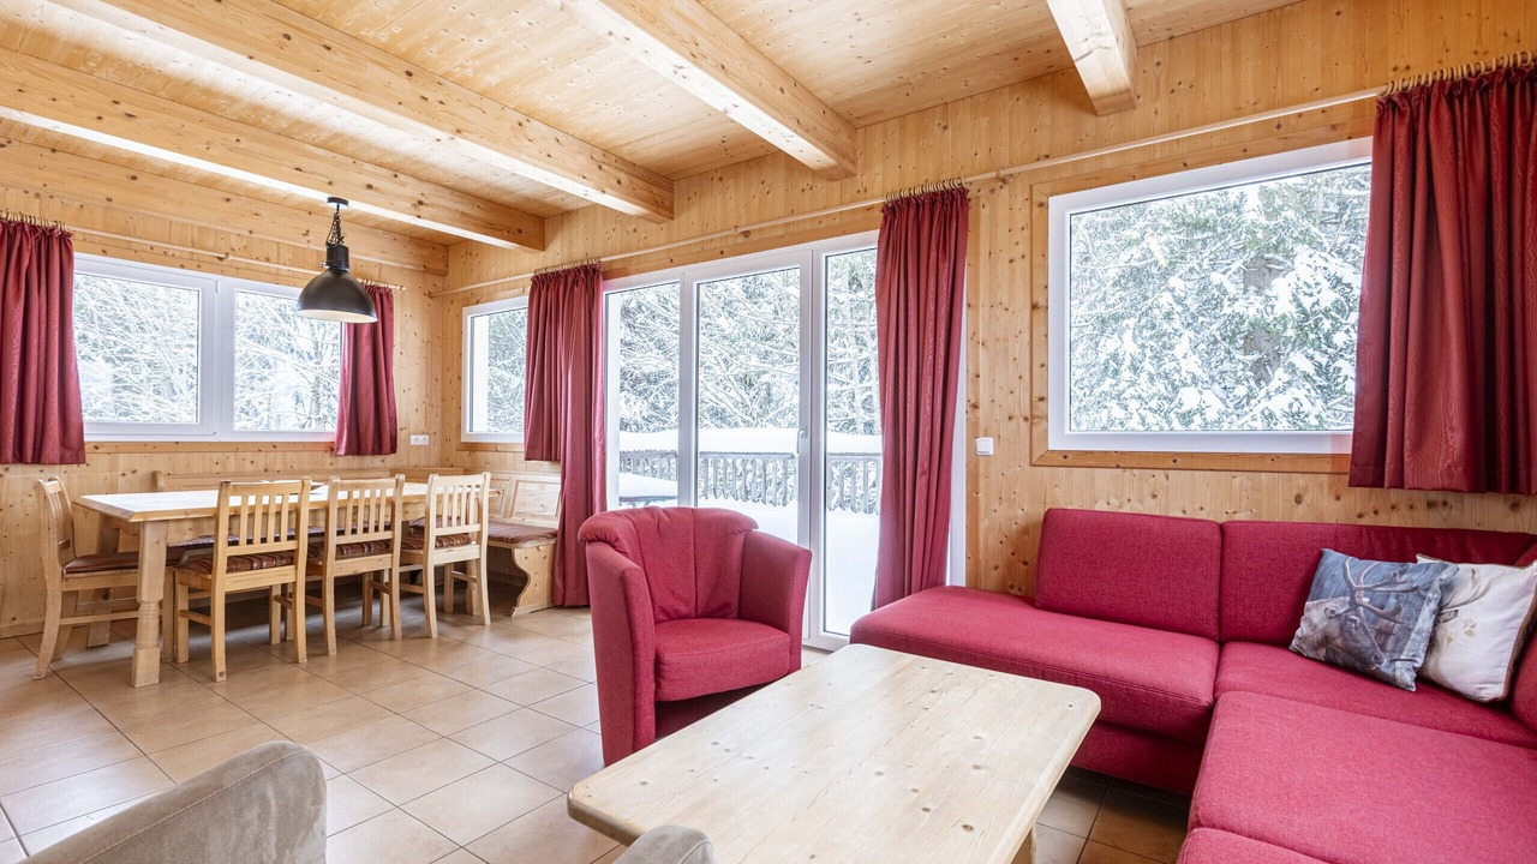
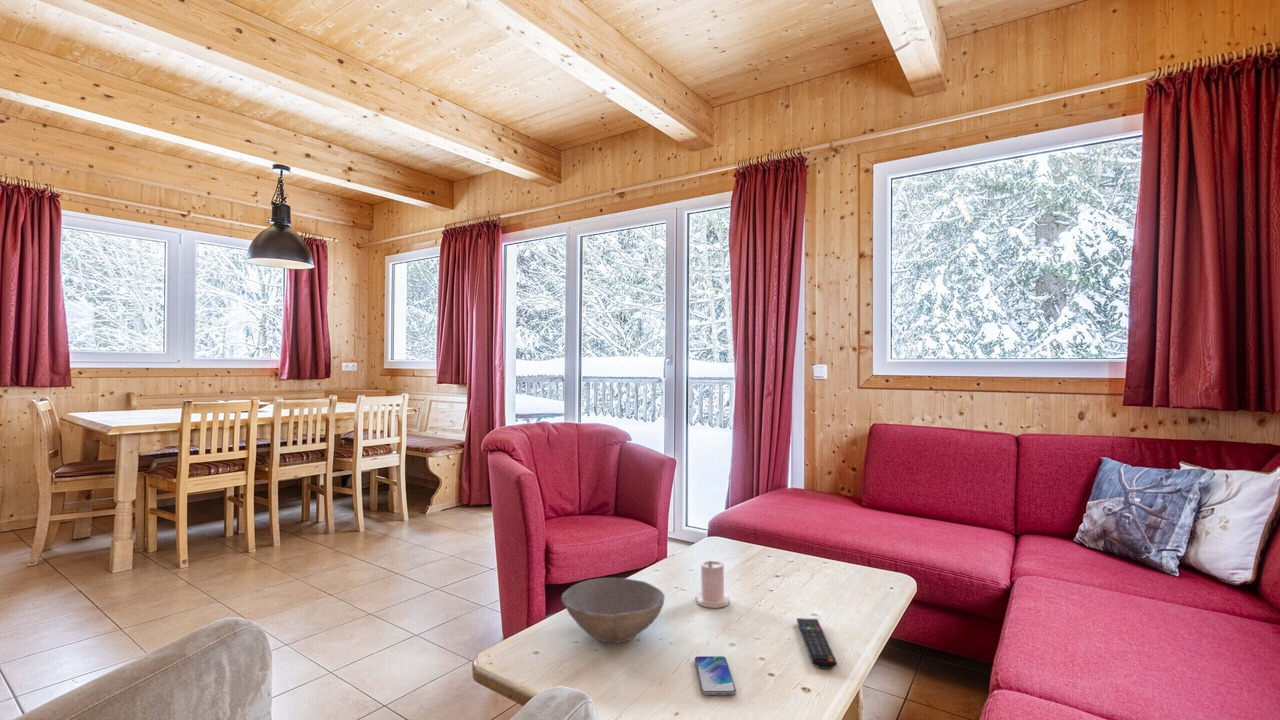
+ remote control (815, 641)
+ candle (712, 579)
+ smartphone (714, 674)
+ bowl (613, 614)
